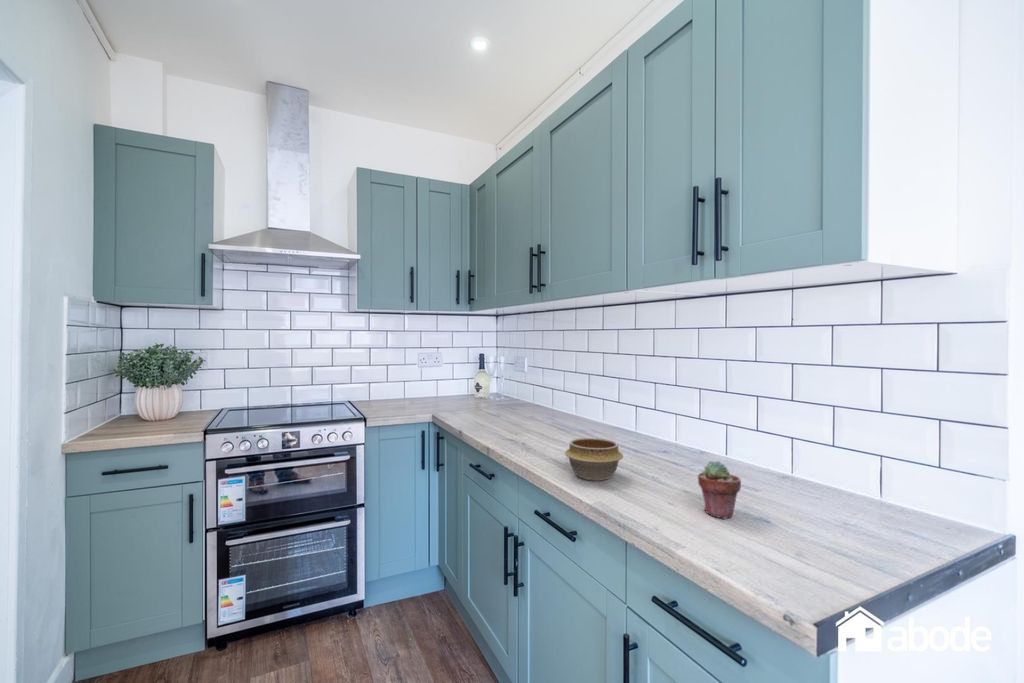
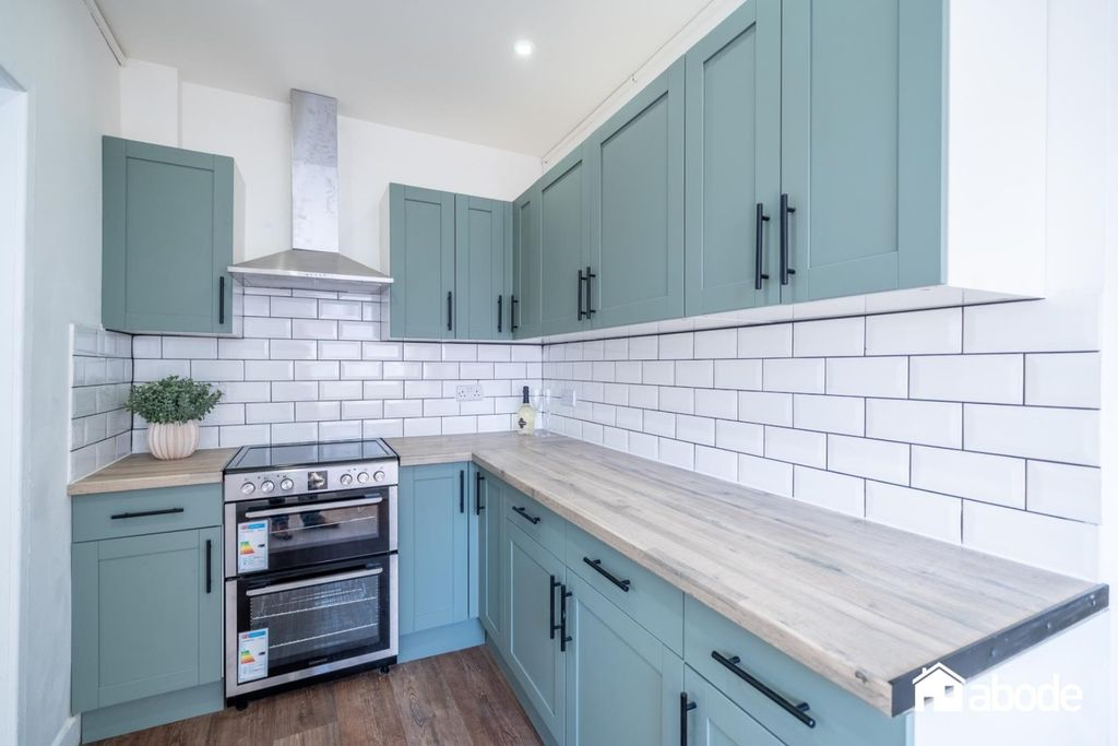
- potted succulent (718, 487)
- bowl (593, 459)
